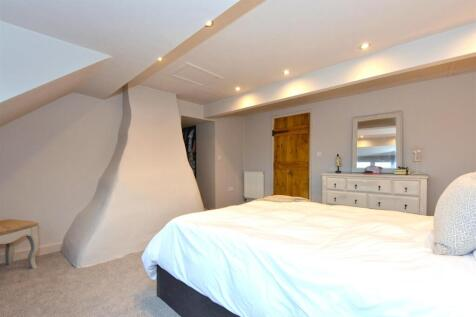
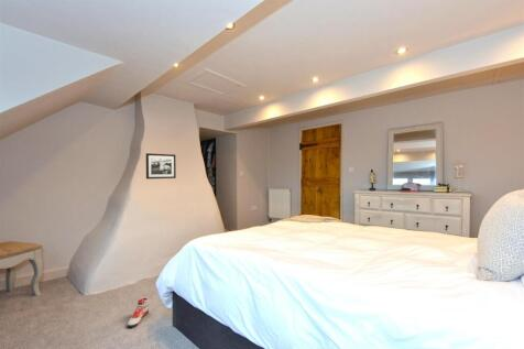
+ sneaker (138, 310)
+ picture frame (161, 166)
